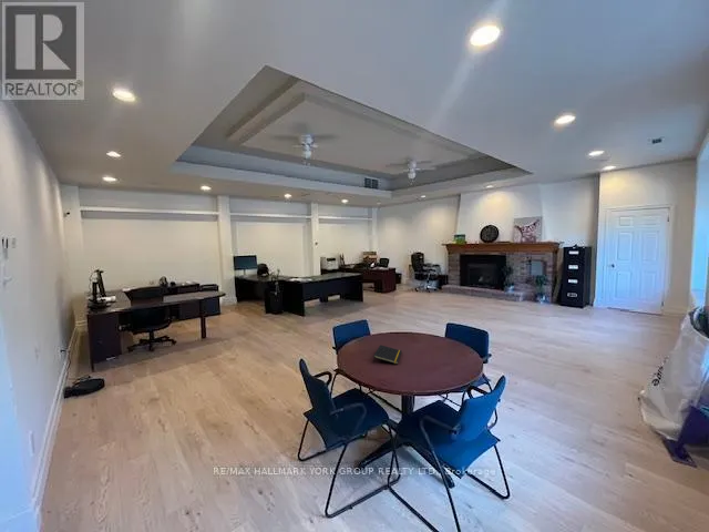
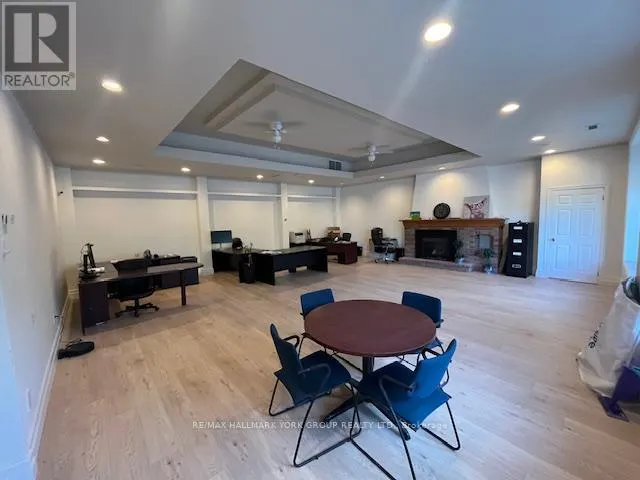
- notepad (388, 354)
